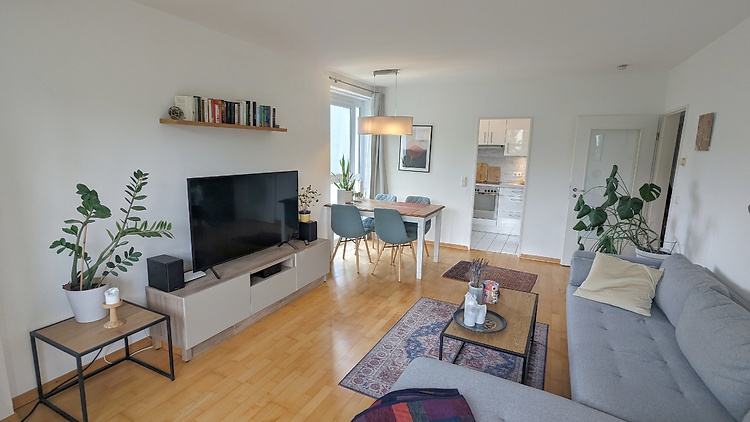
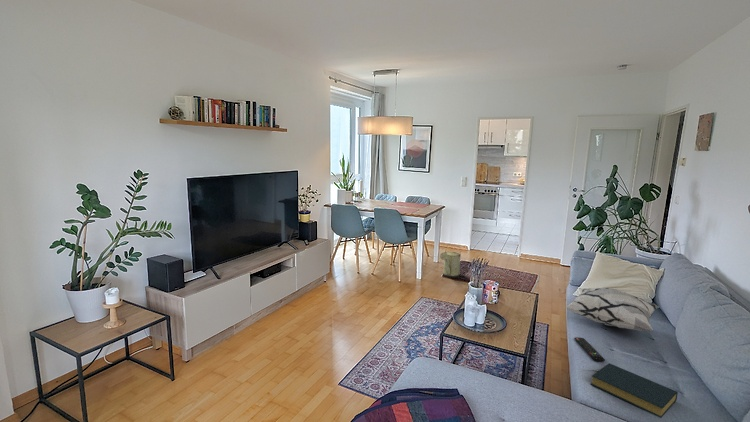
+ remote control (588, 348)
+ hardback book (632, 387)
+ decorative pillow (612, 307)
+ watering can (449, 262)
